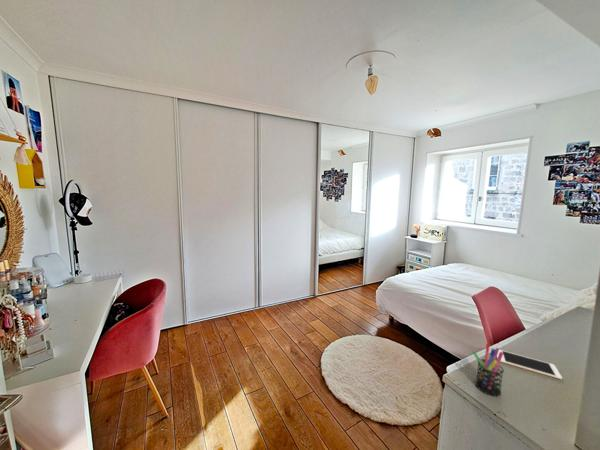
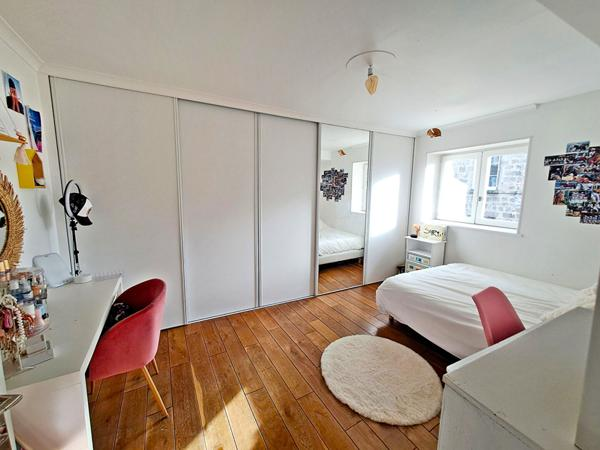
- cell phone (525, 362)
- pen holder (486, 367)
